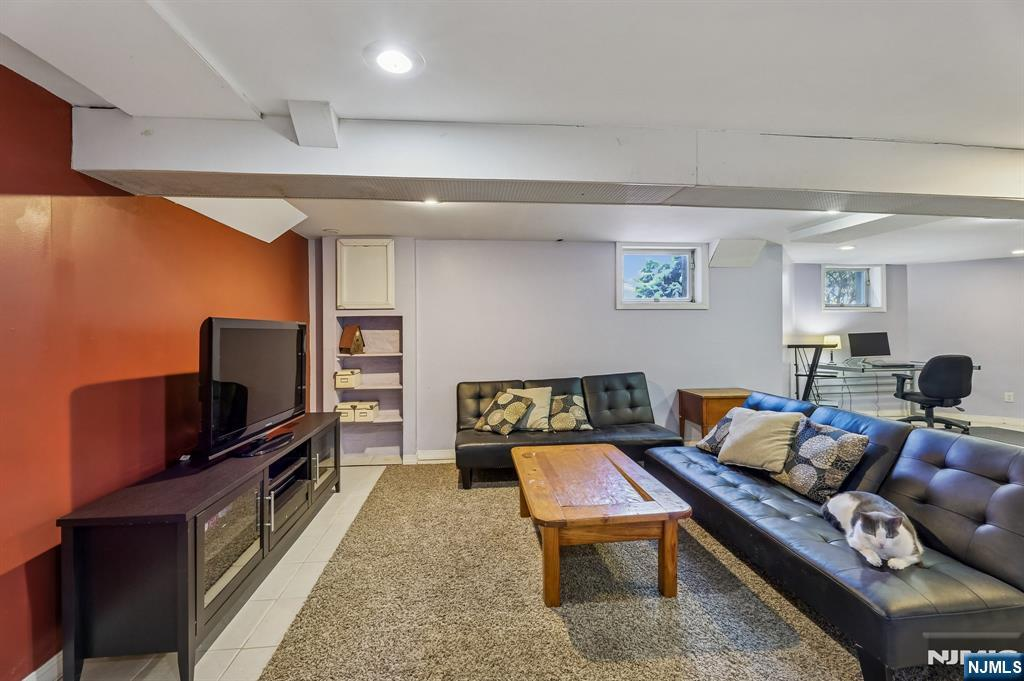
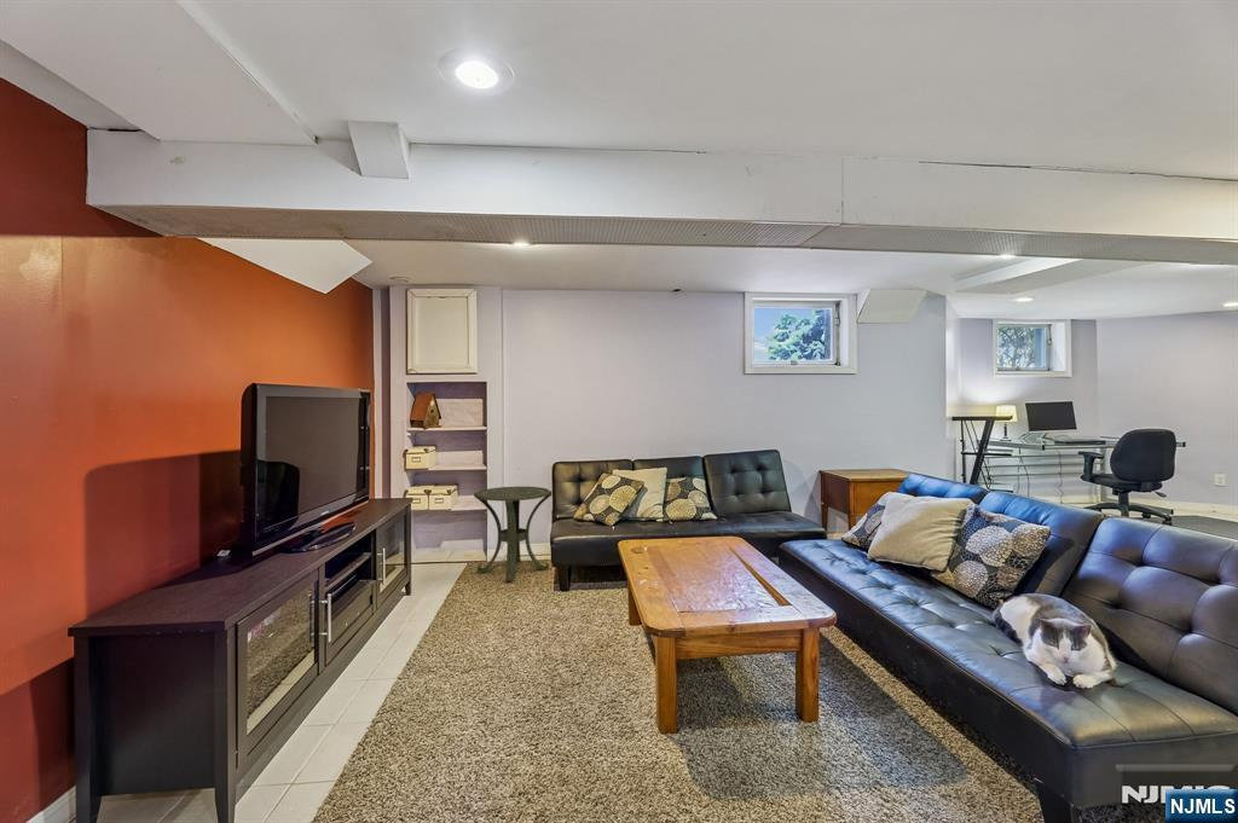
+ side table (513, 531)
